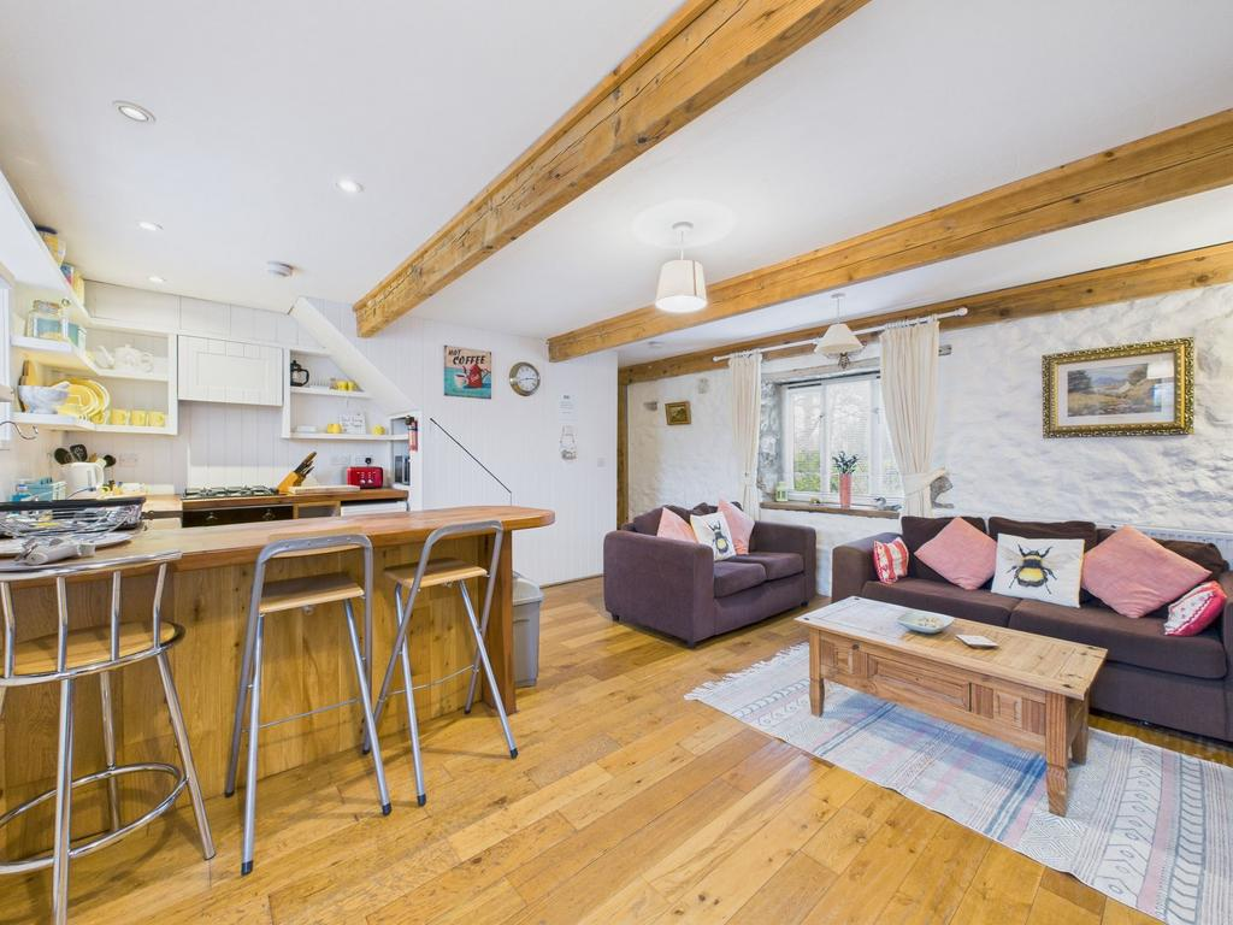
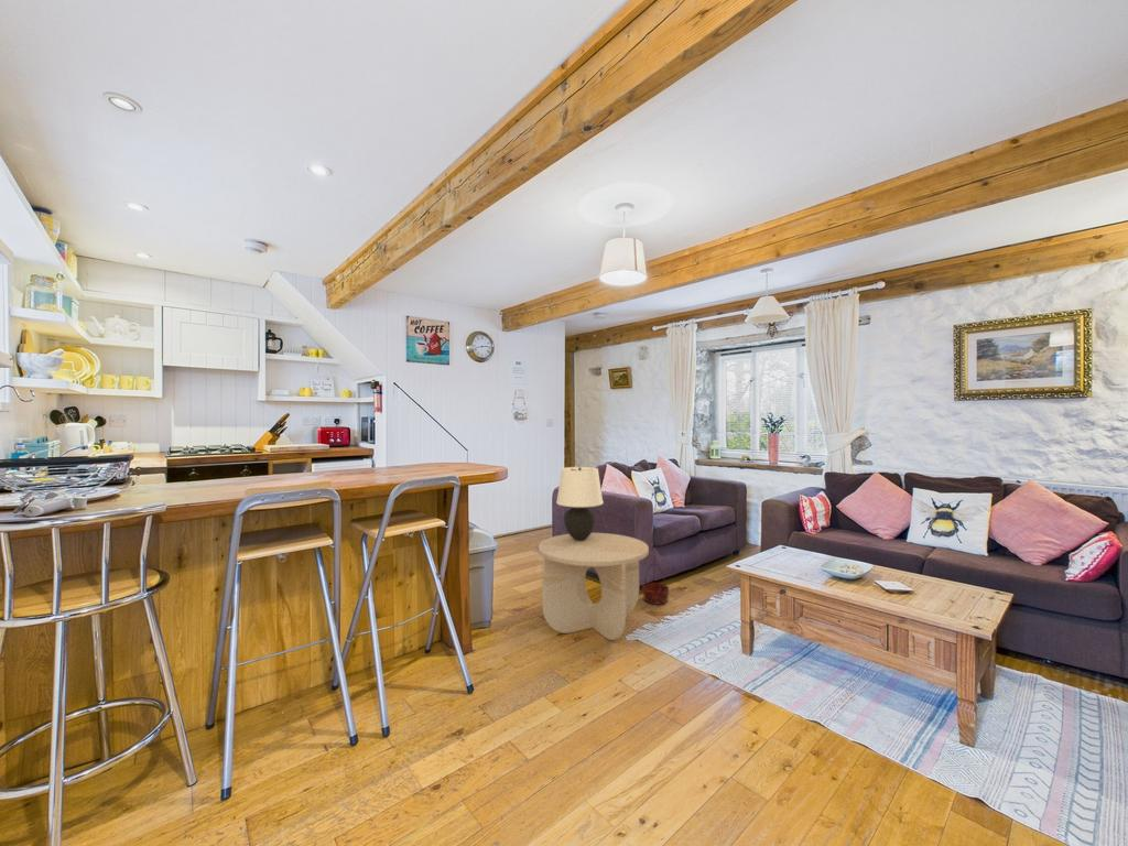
+ side table (586, 589)
+ table lamp (579, 502)
+ basket (655, 583)
